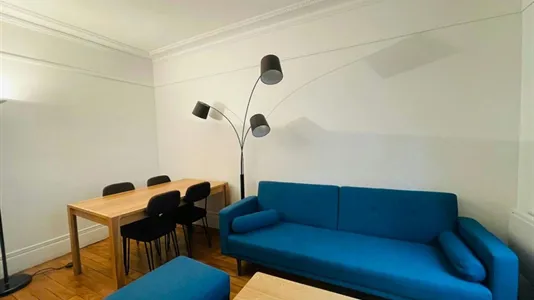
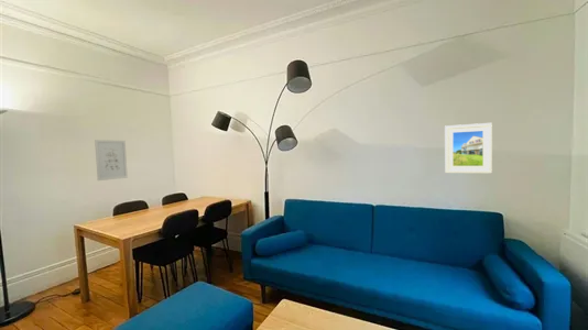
+ wall art (111, 160)
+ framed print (467, 148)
